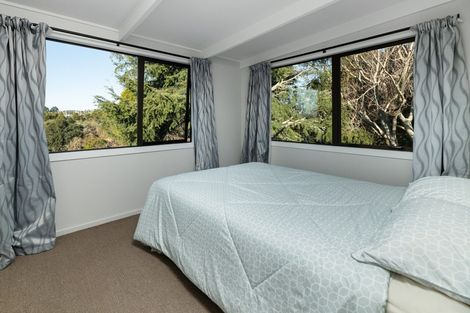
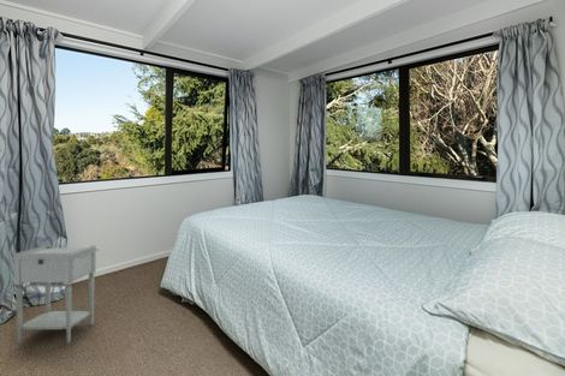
+ nightstand (65, 291)
